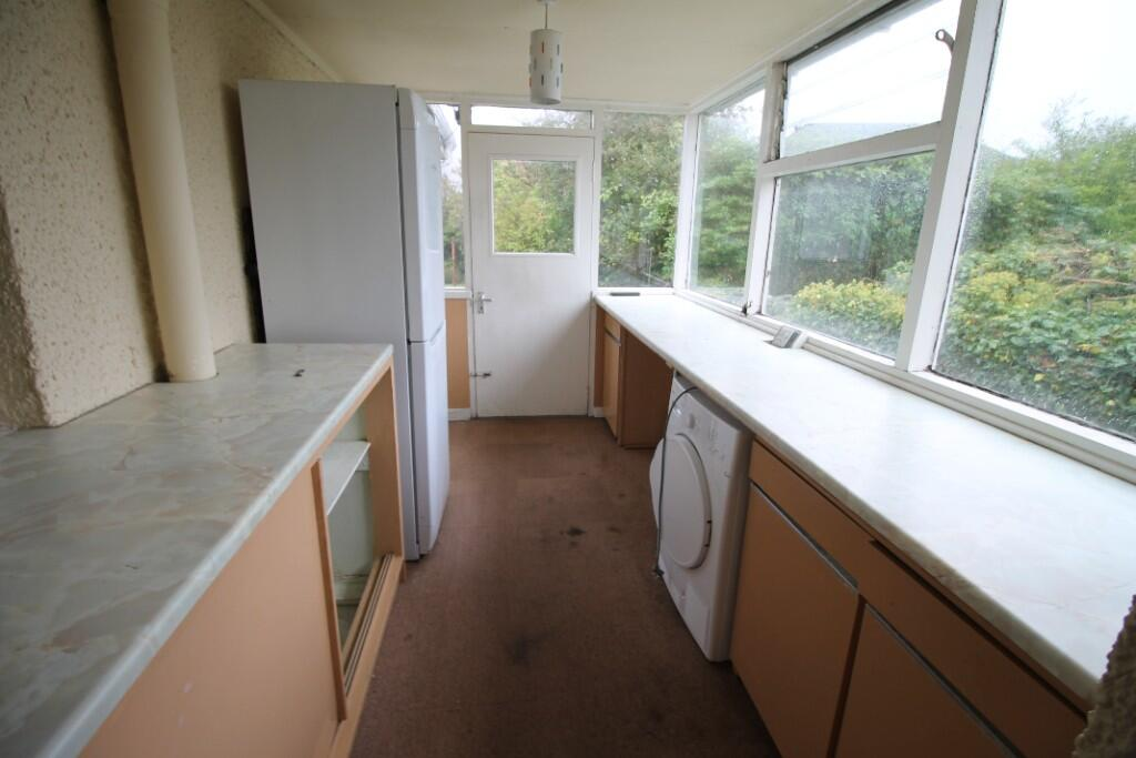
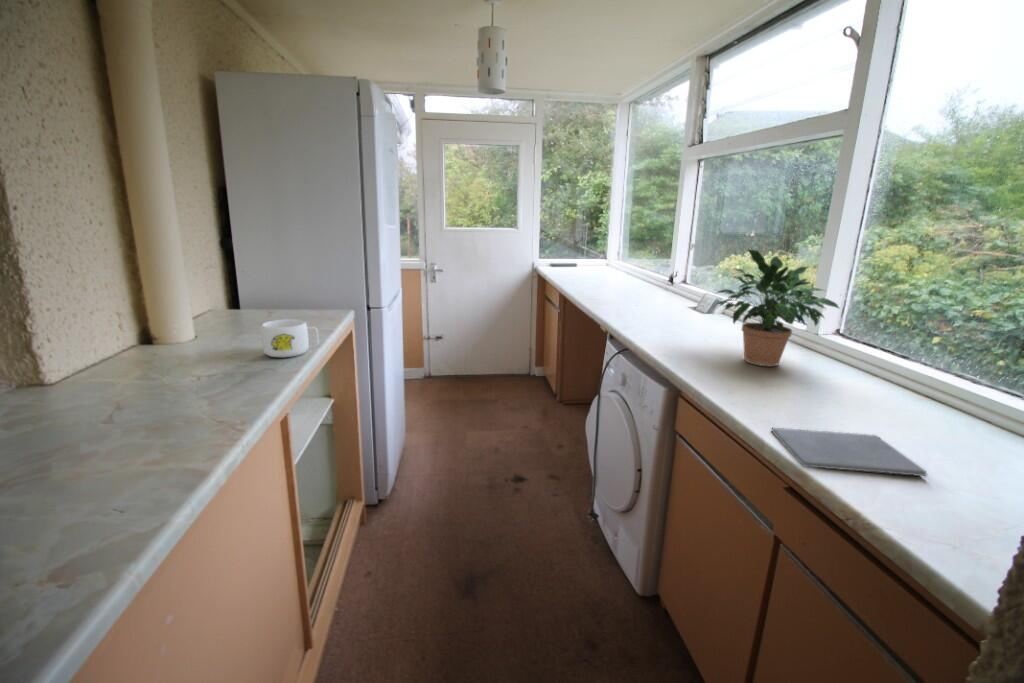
+ potted plant (776, 309)
+ notepad (842, 449)
+ mug (286, 338)
